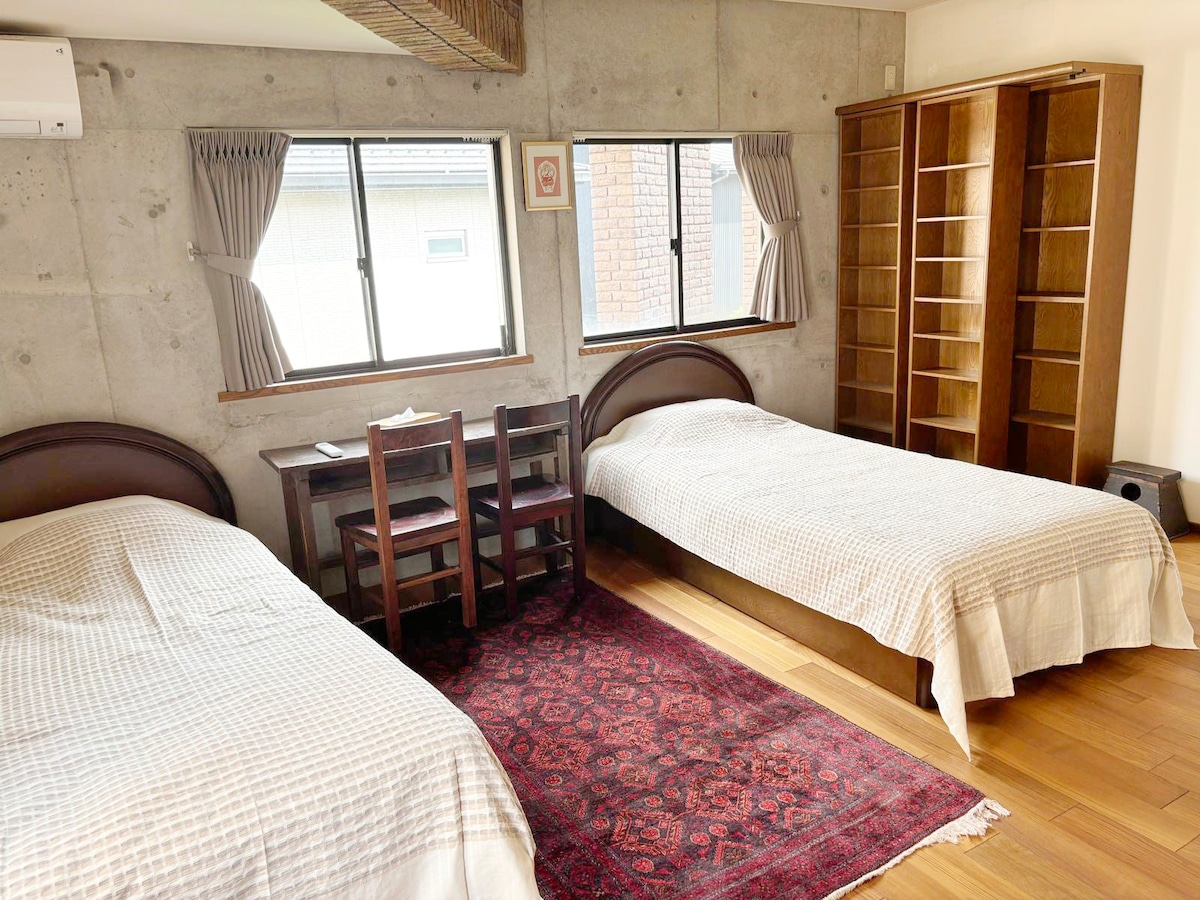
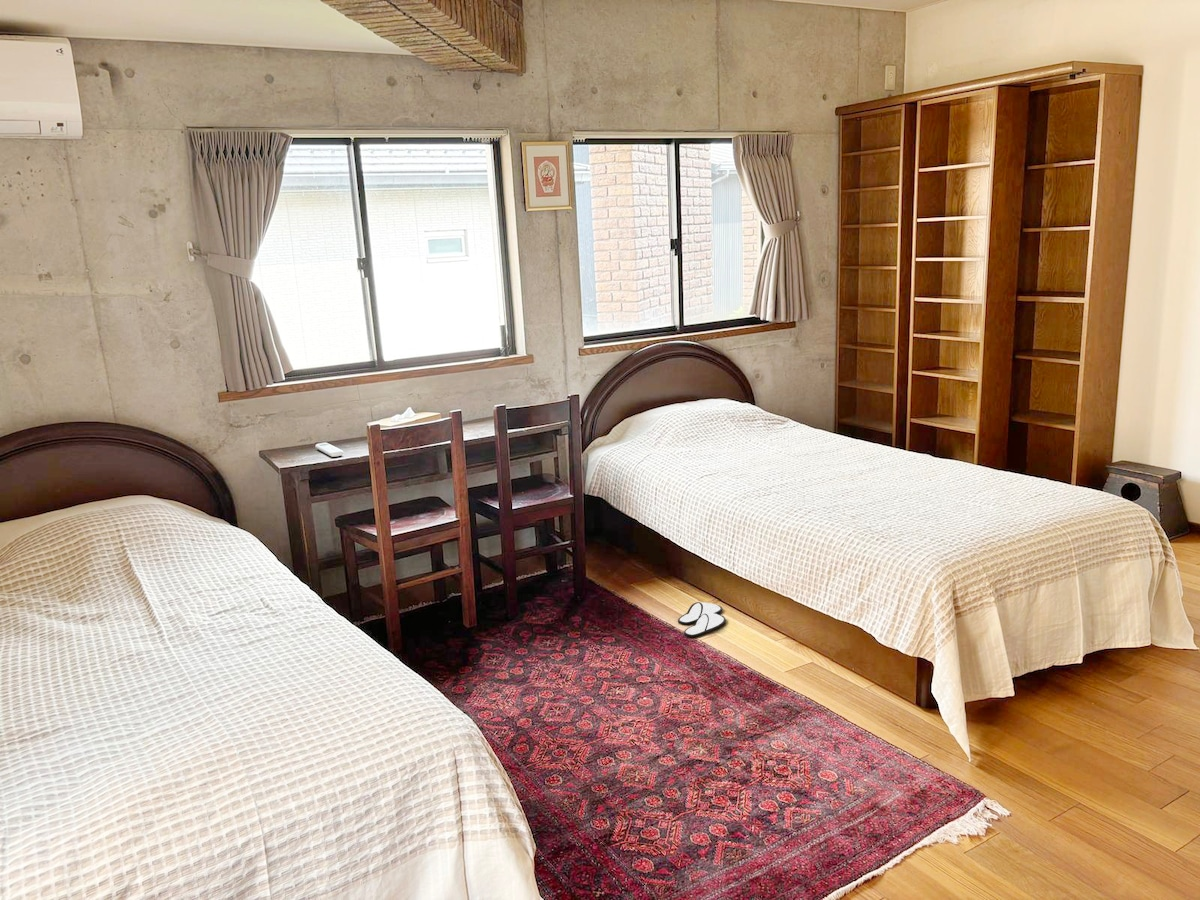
+ slippers (702, 614)
